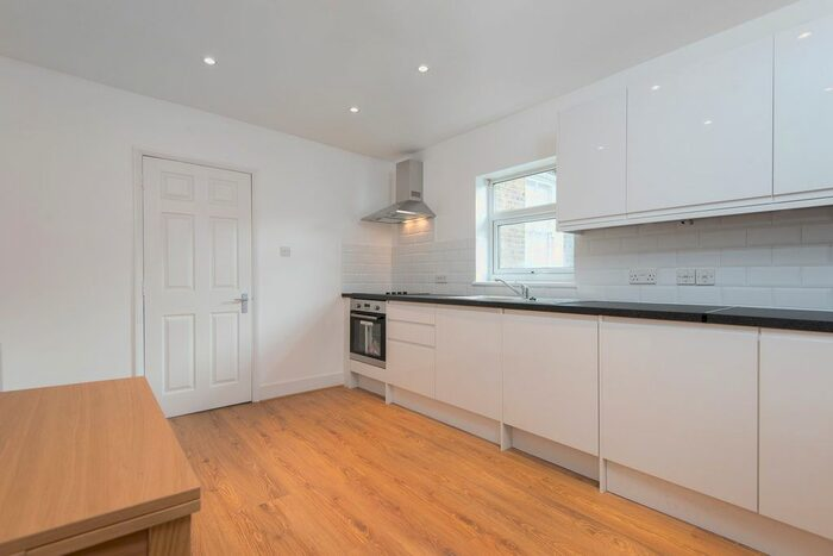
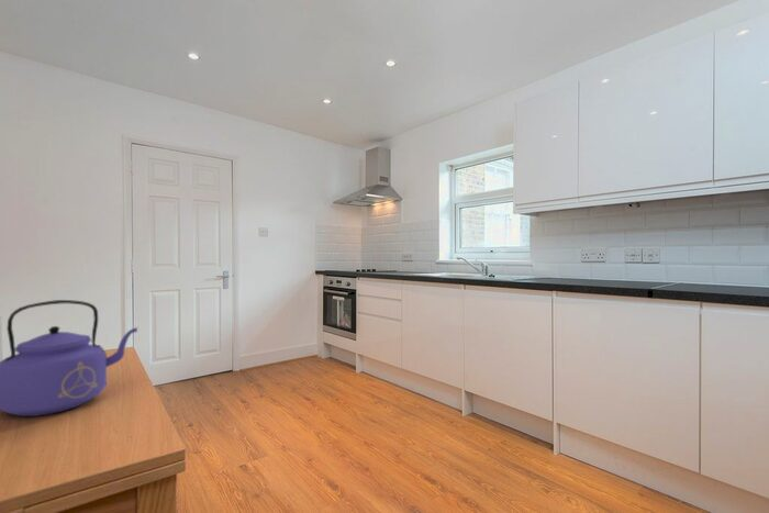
+ kettle (74, 349)
